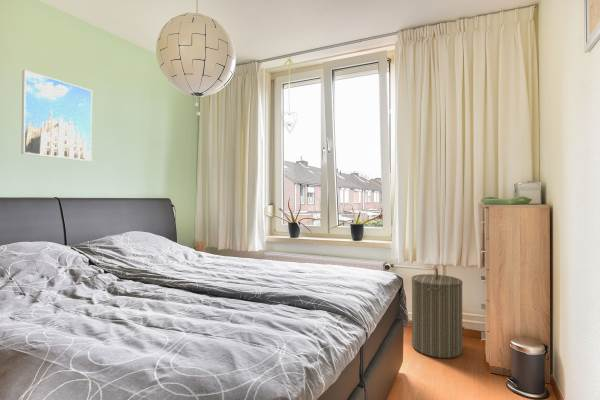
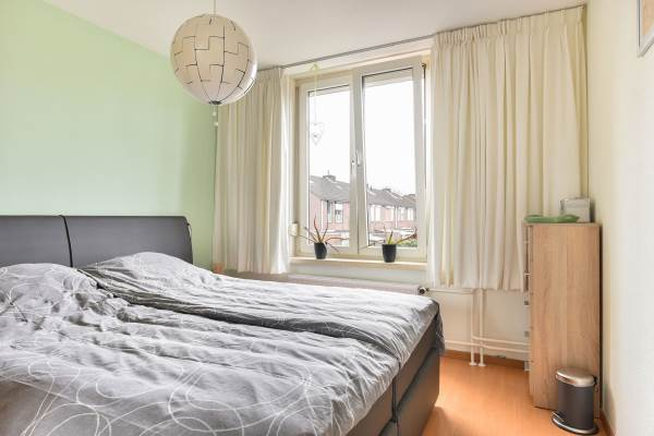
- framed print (59, 119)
- laundry hamper (436, 307)
